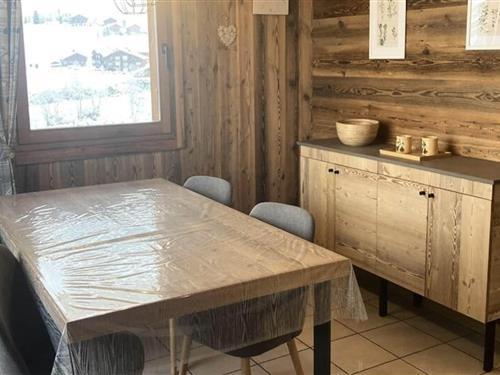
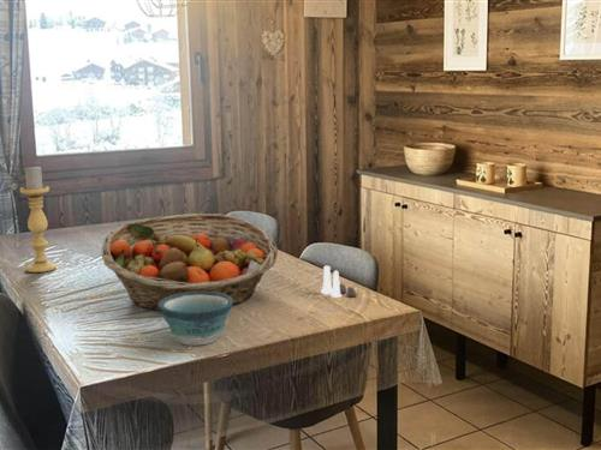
+ candle holder (36, 217)
+ bowl (196, 319)
+ fruit basket (191, 259)
+ salt and pepper shaker set (335, 280)
